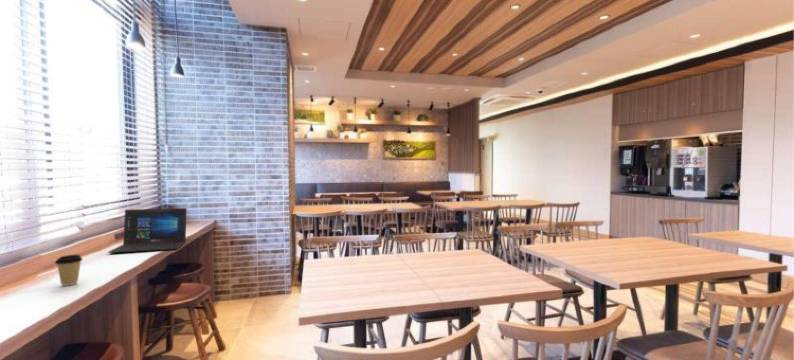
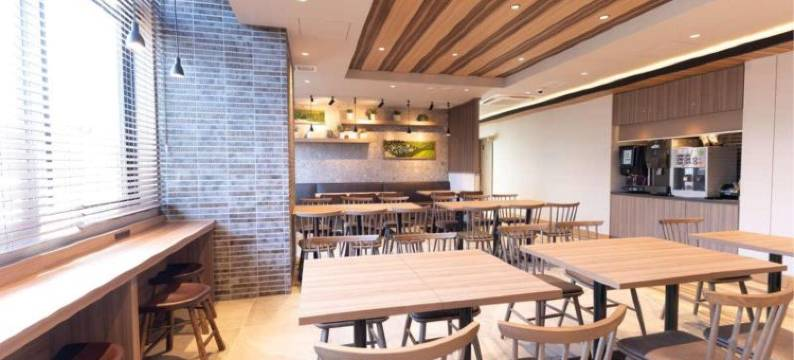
- coffee cup (69, 270)
- laptop (150, 229)
